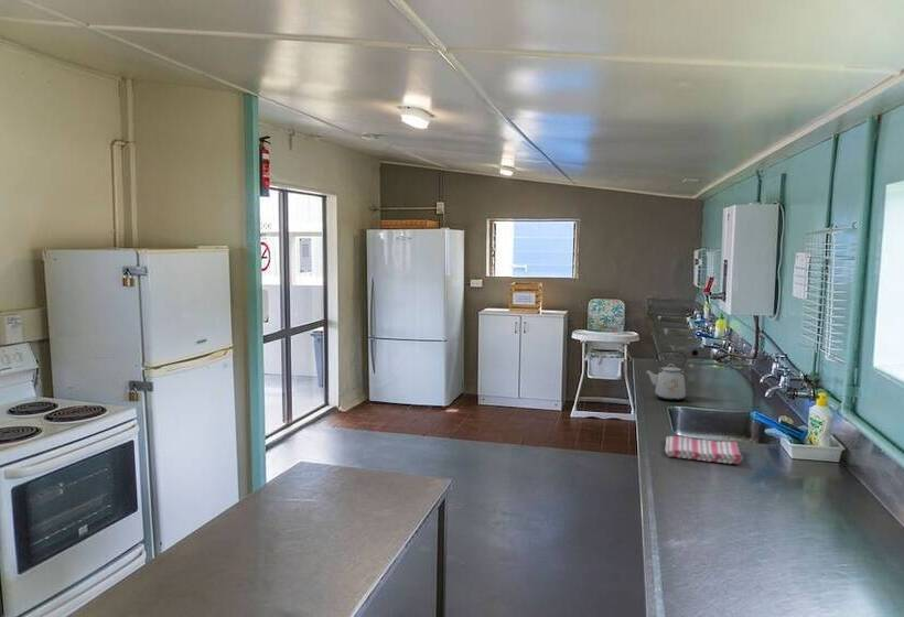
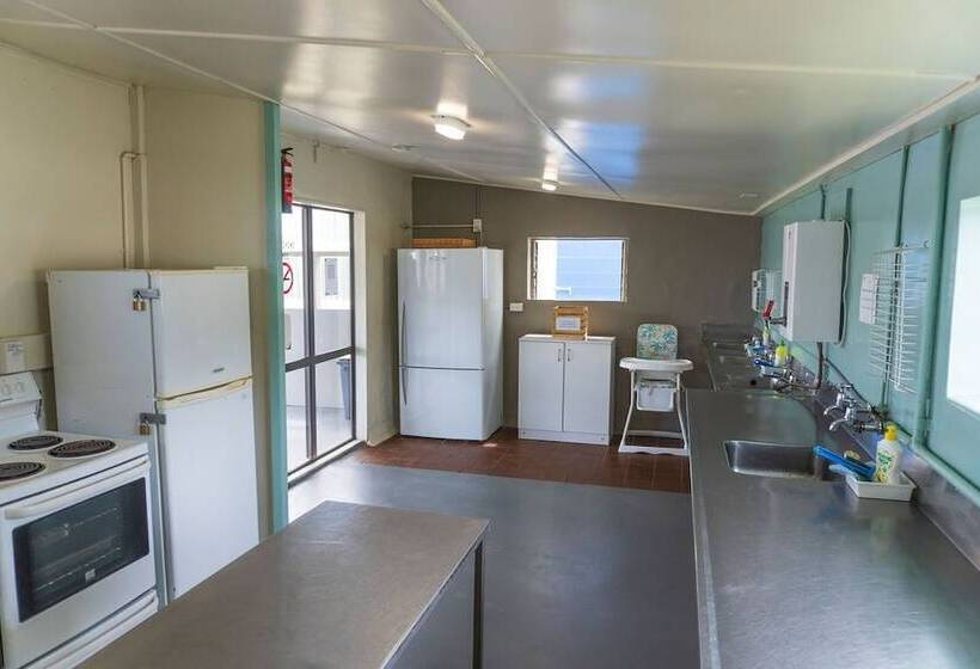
- kettle (665, 374)
- dish towel (701, 447)
